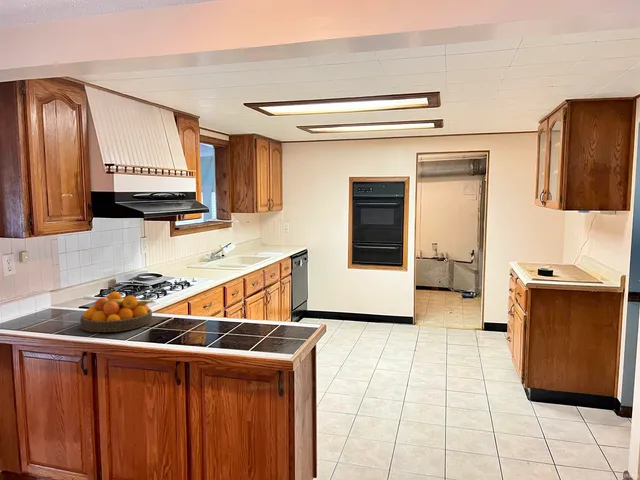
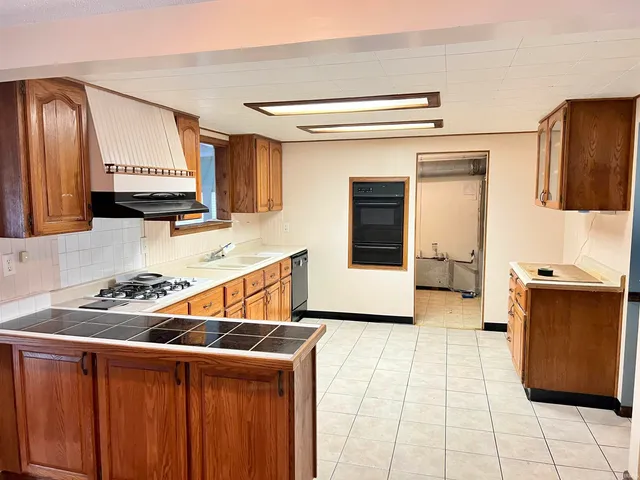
- fruit bowl (116, 309)
